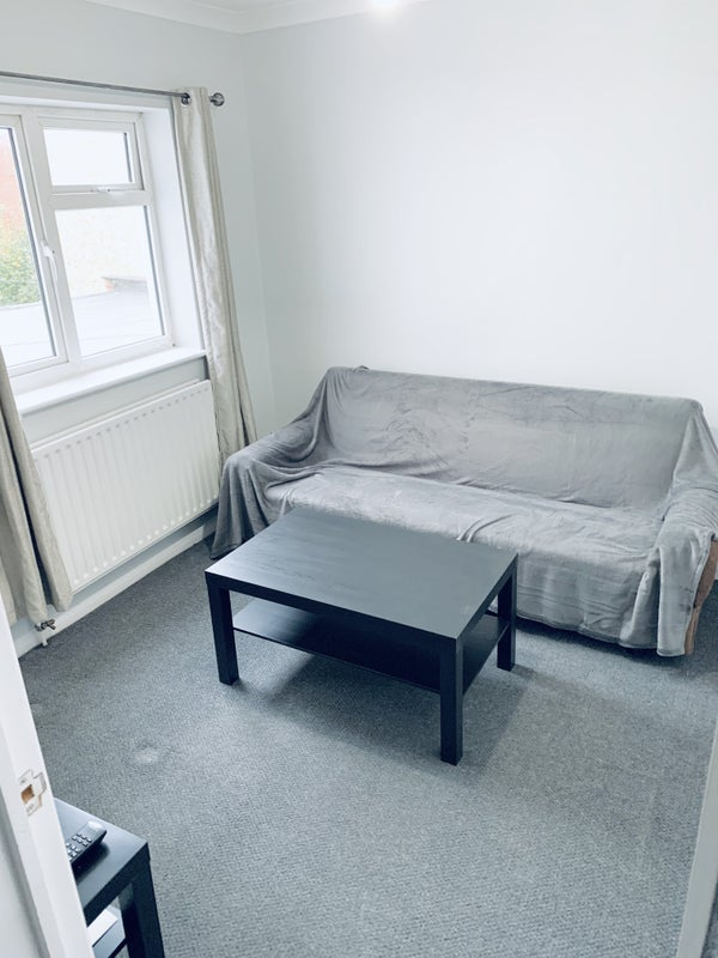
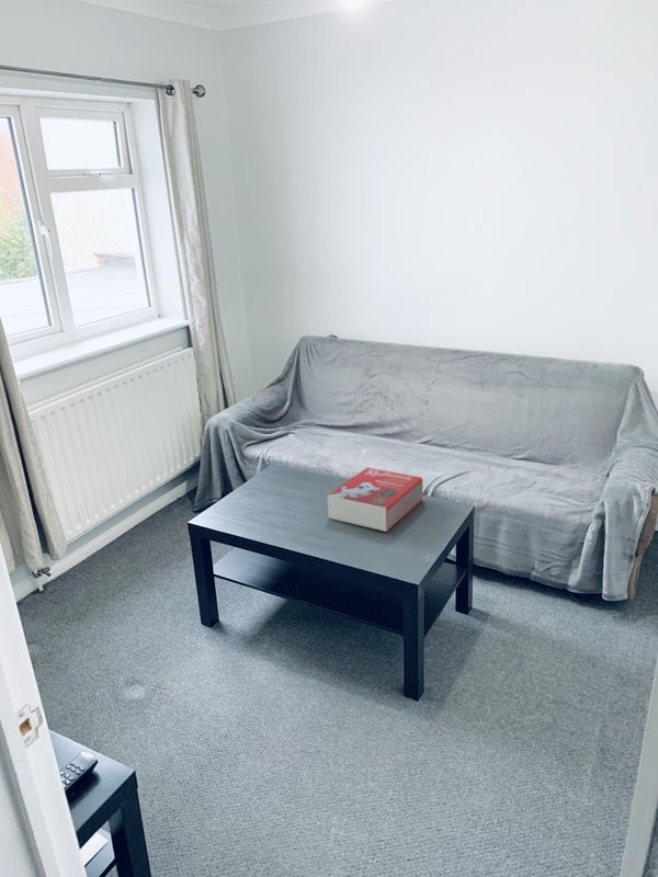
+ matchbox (376, 497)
